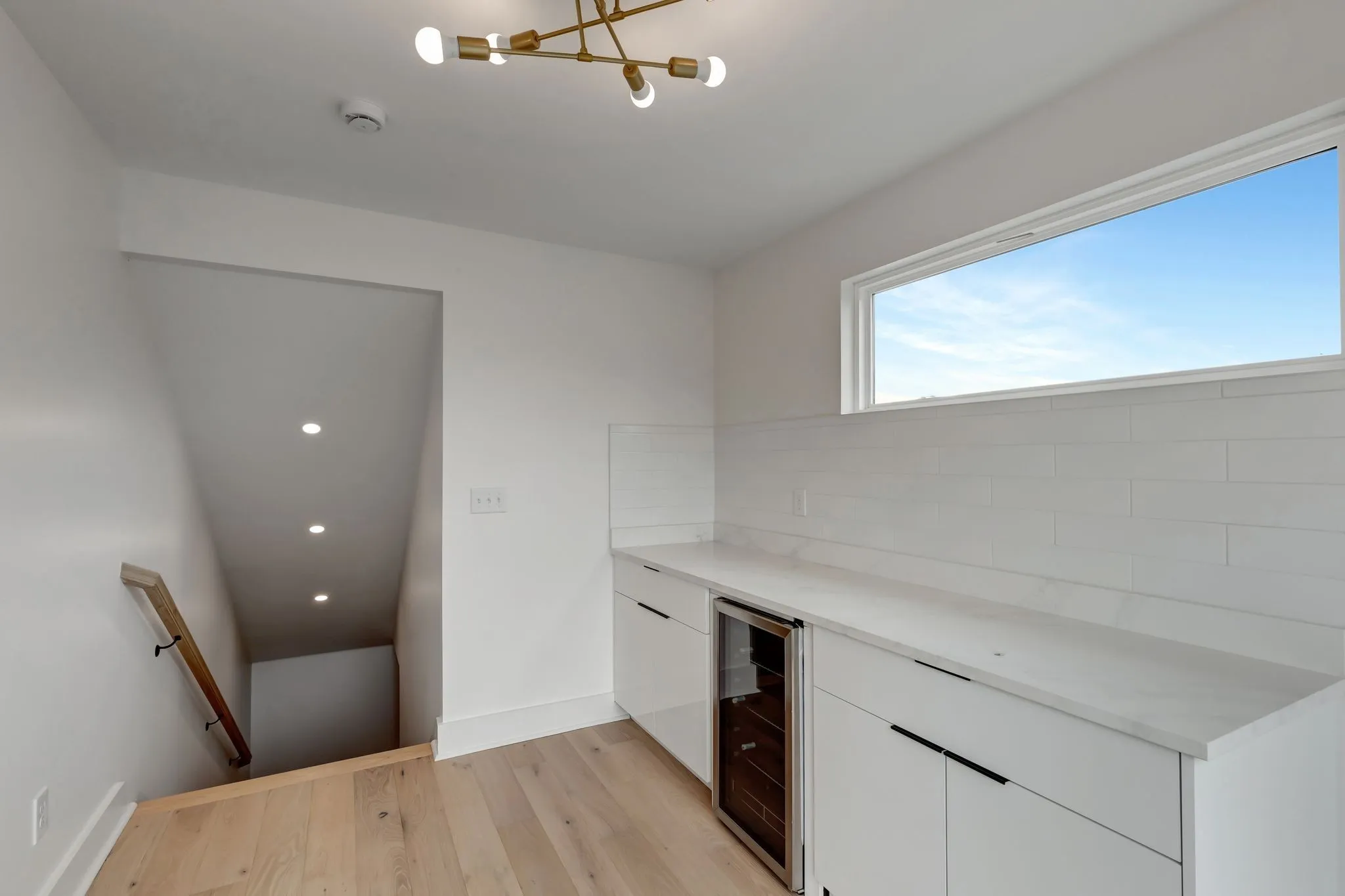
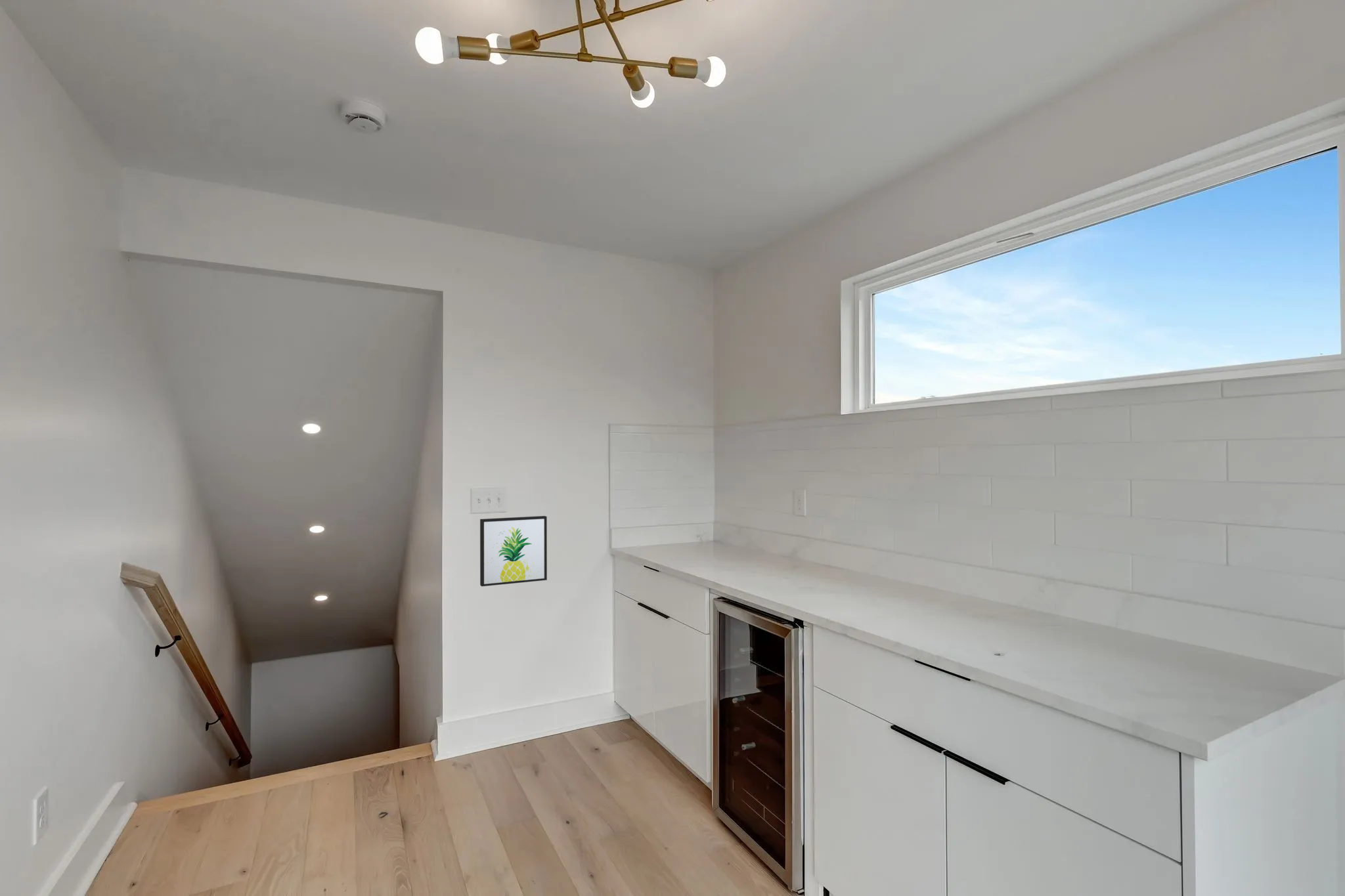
+ wall art (514, 550)
